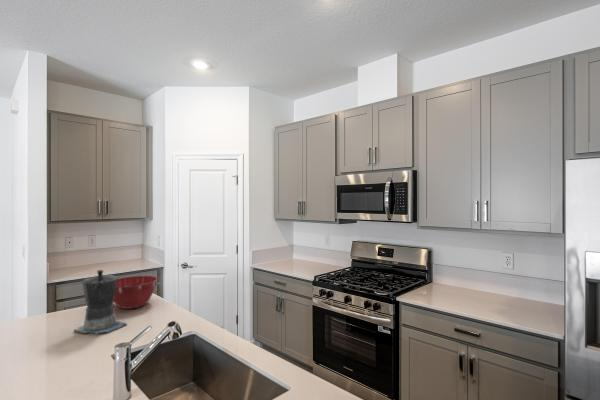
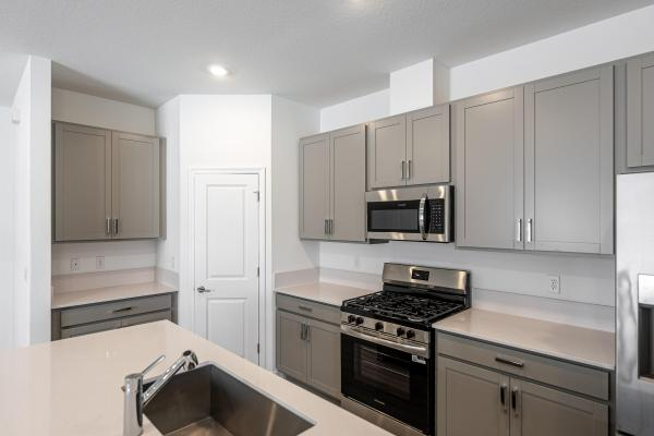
- coffee maker (100, 299)
- mixing bowl (132, 292)
